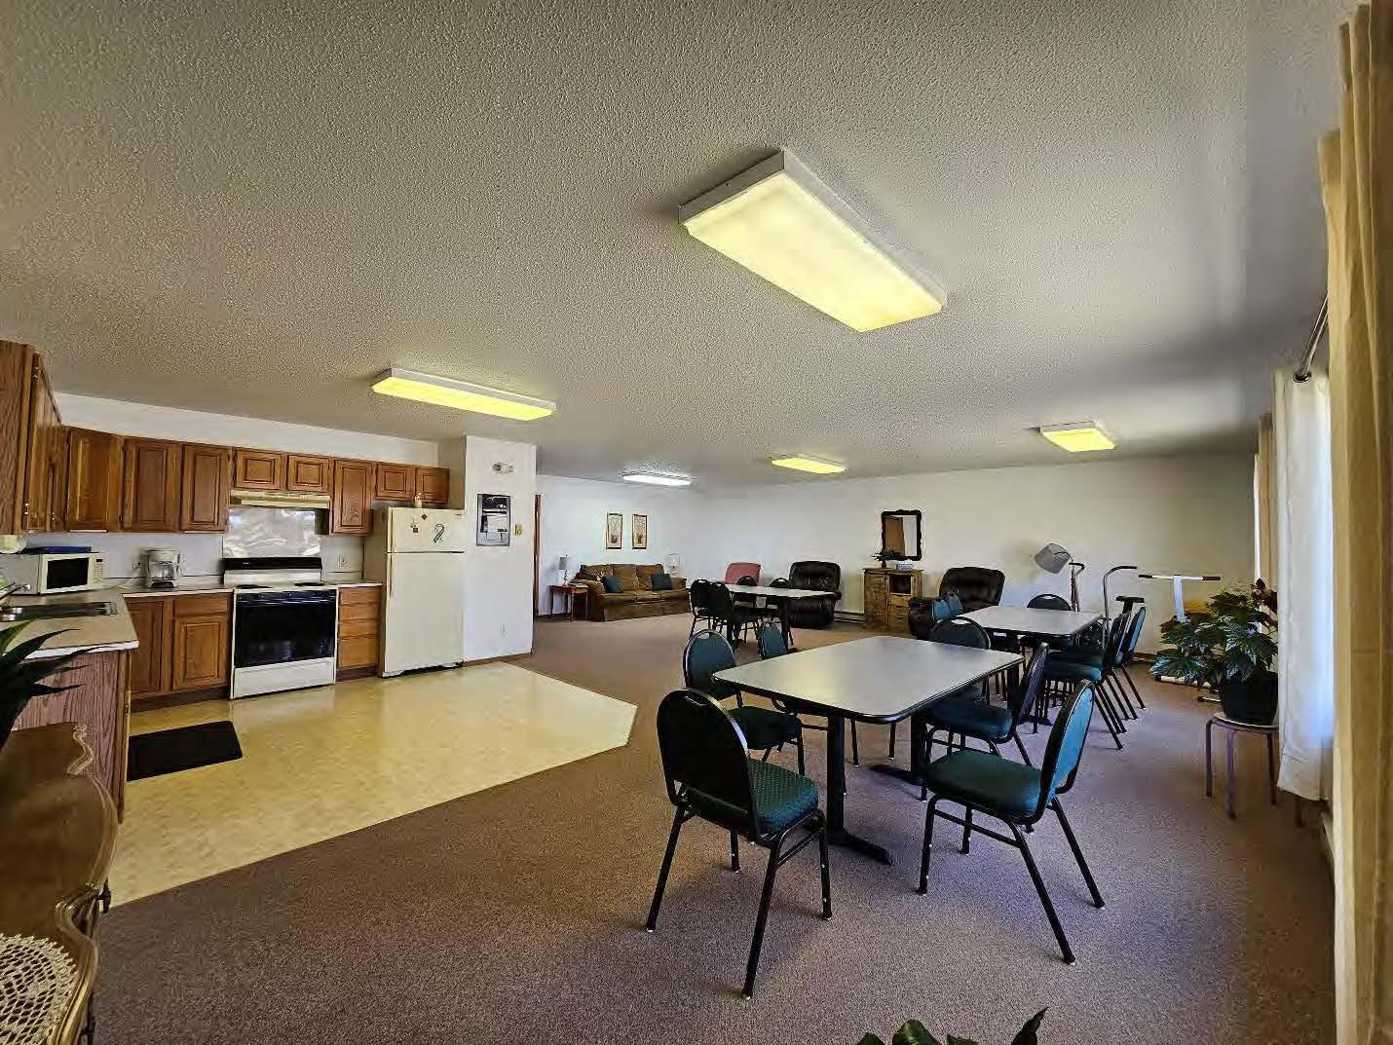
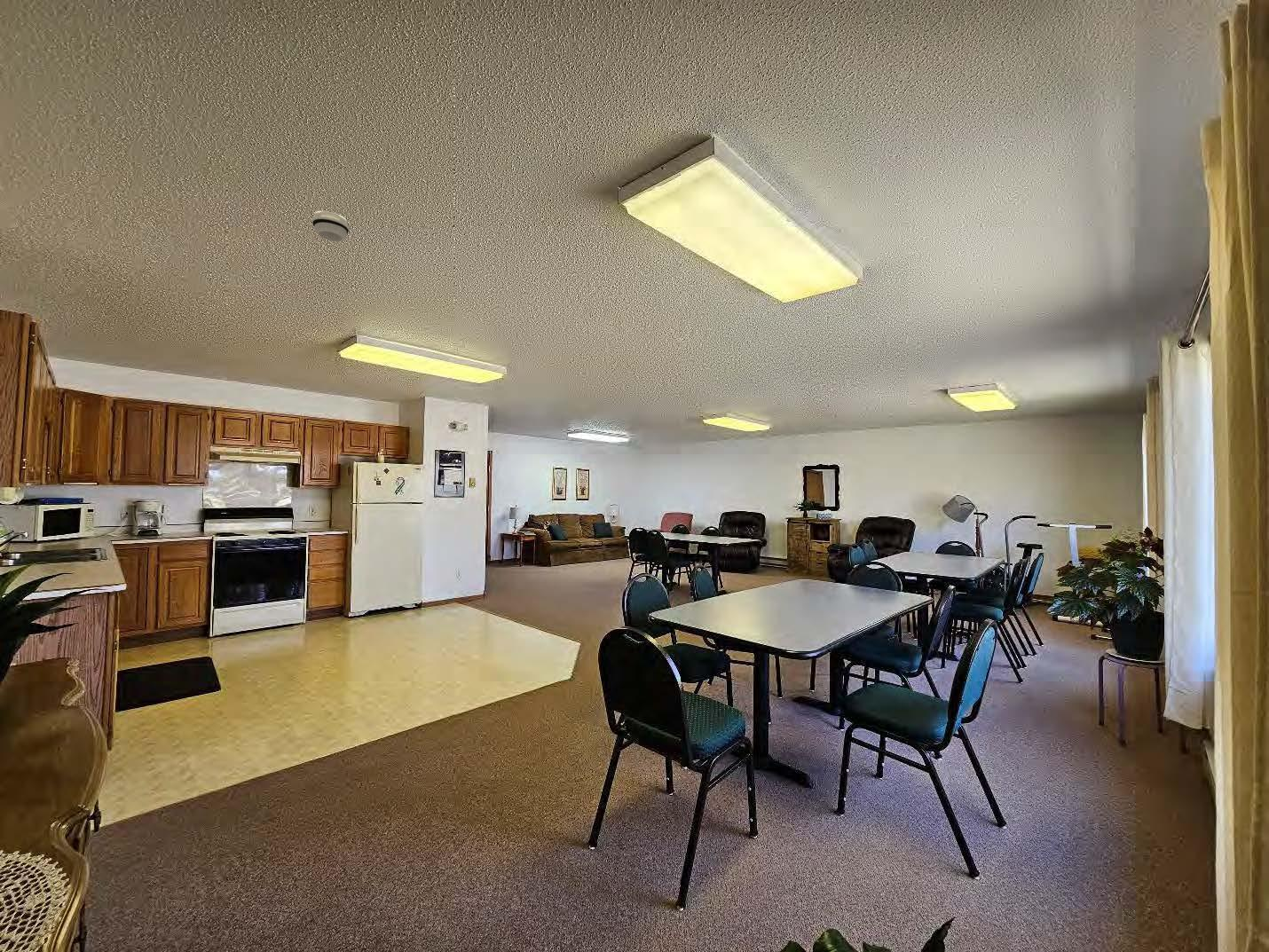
+ smoke detector (330, 227)
